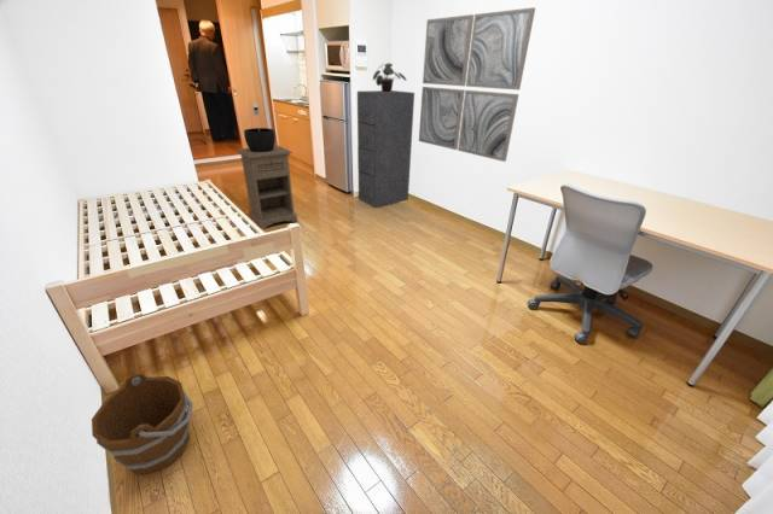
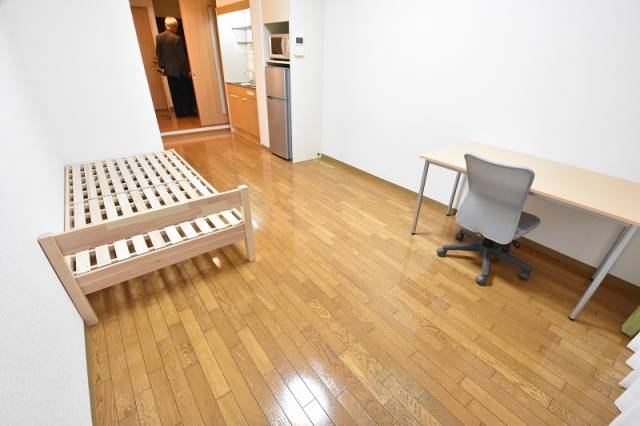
- bucket (150, 422)
- nightstand (268, 187)
- potted plant (386, 77)
- wall art (466, 86)
- filing cabinet (383, 150)
- table lamp (258, 128)
